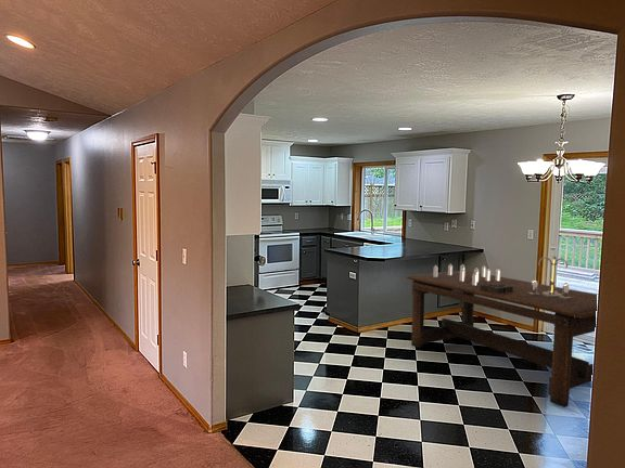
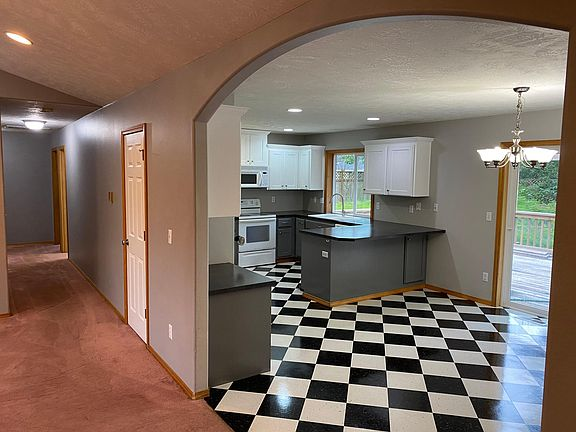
- dining table (508, 308)
